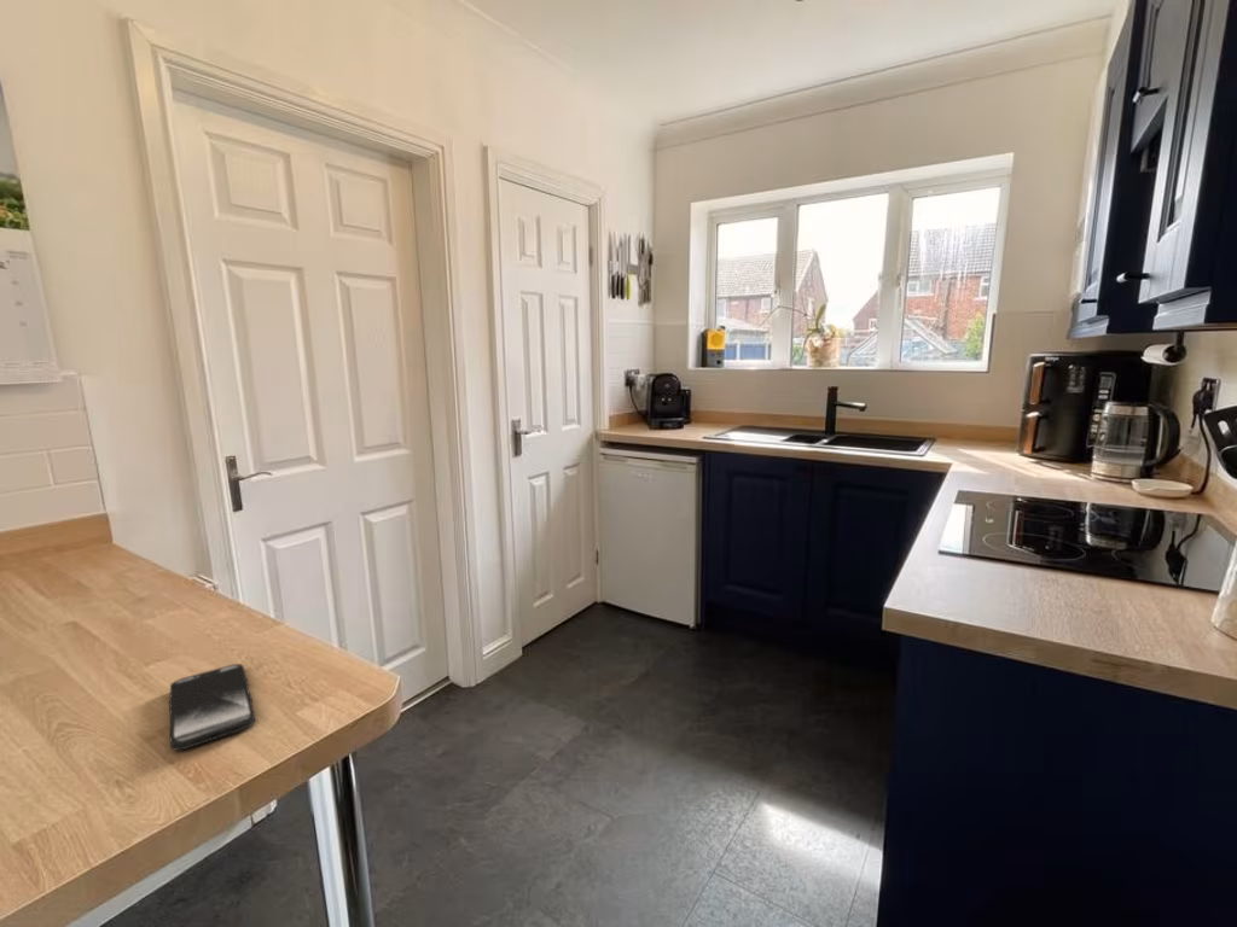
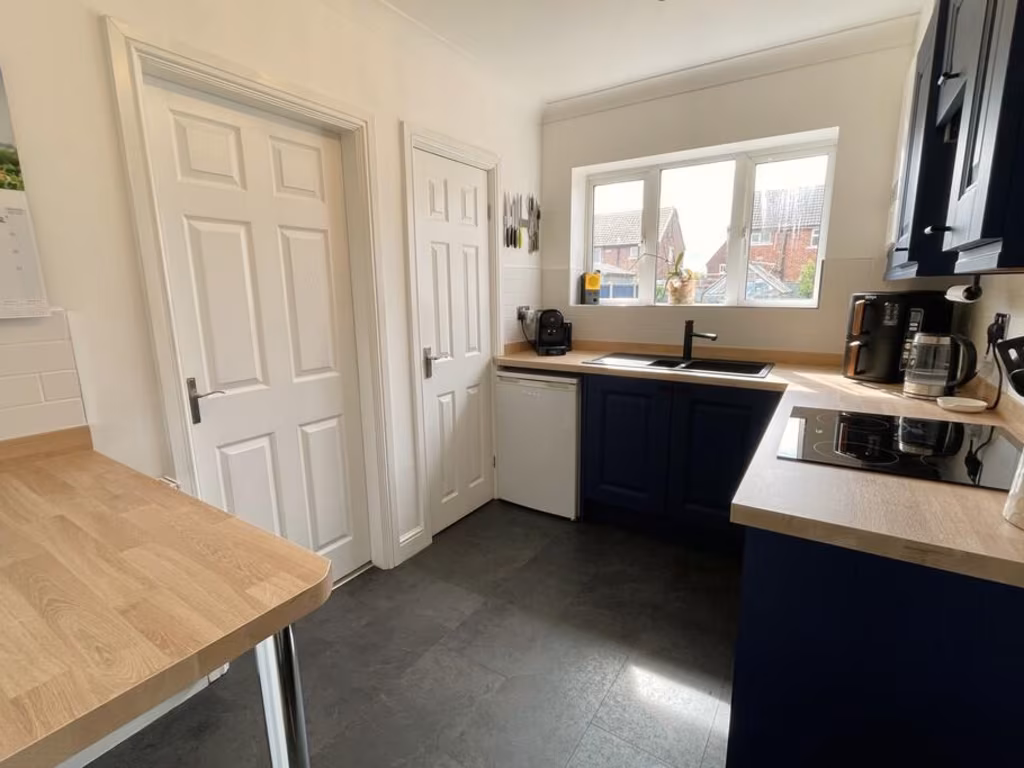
- smartphone (210, 701)
